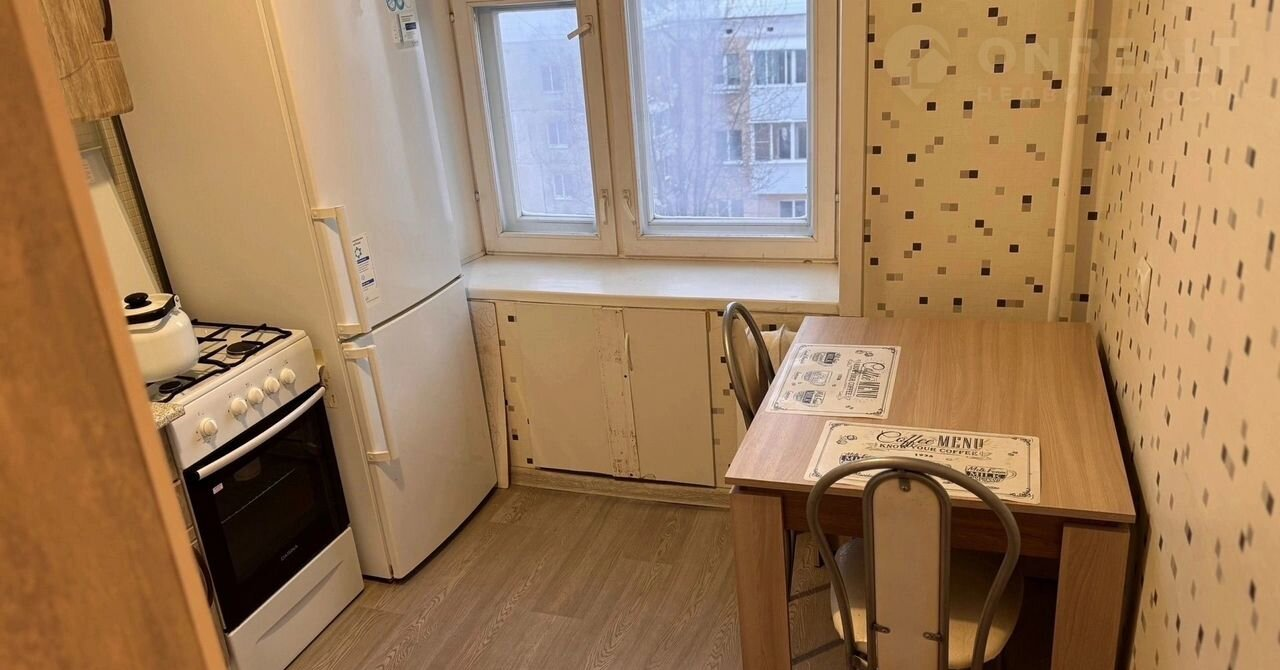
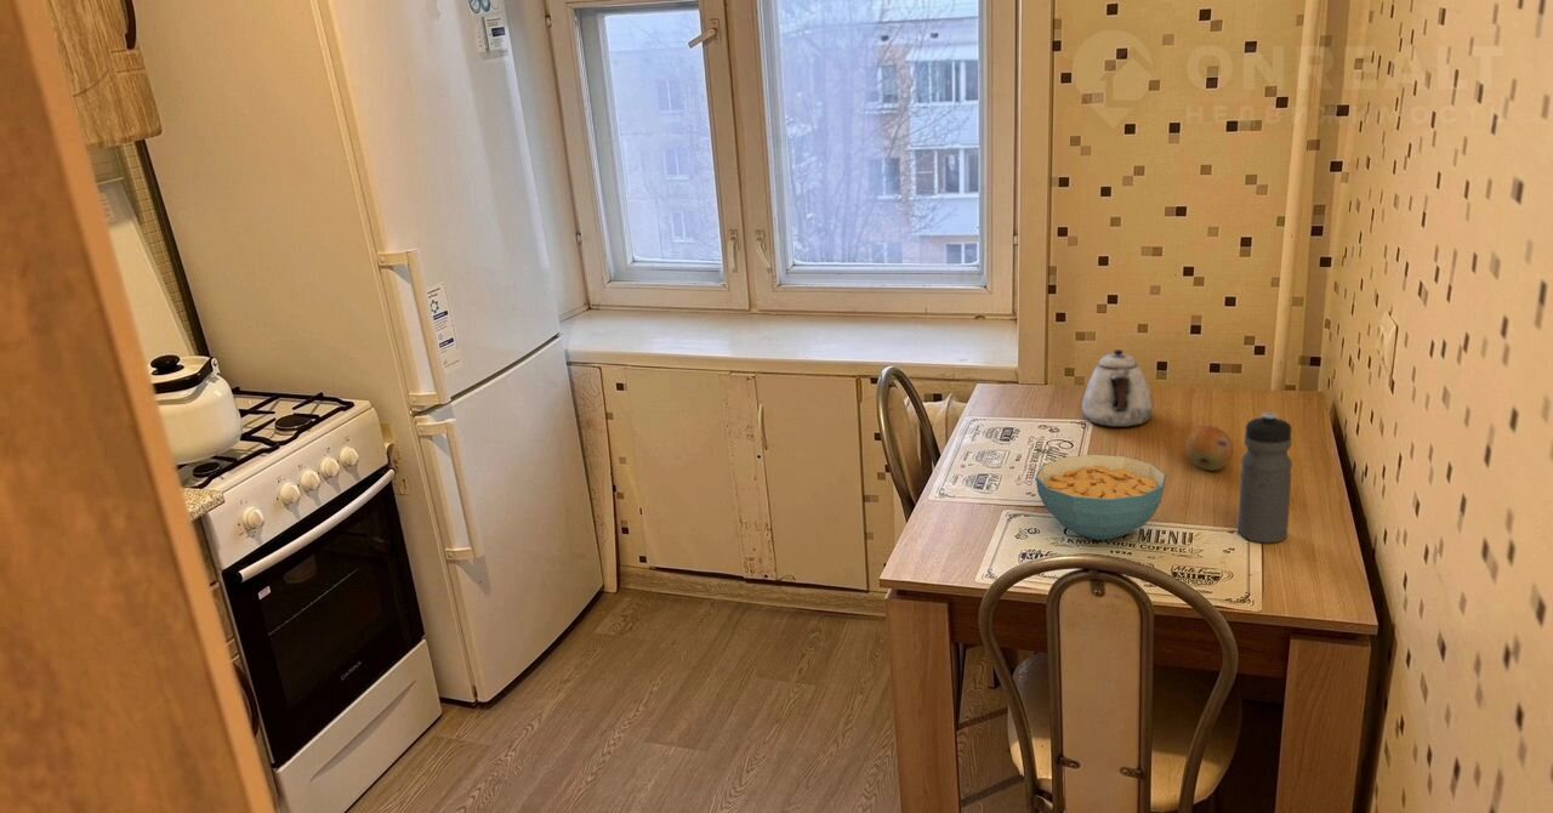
+ water bottle (1265, 474)
+ fruit (1208, 447)
+ cereal bowl (1099, 504)
+ teapot (1116, 382)
